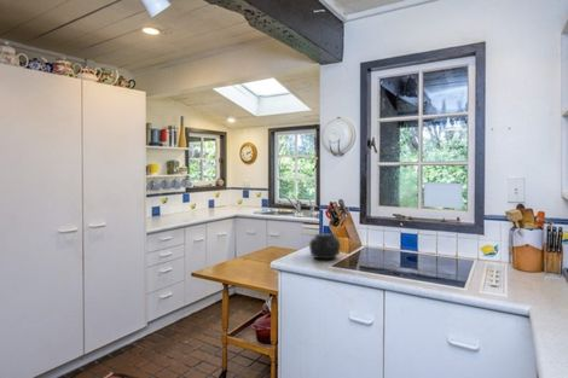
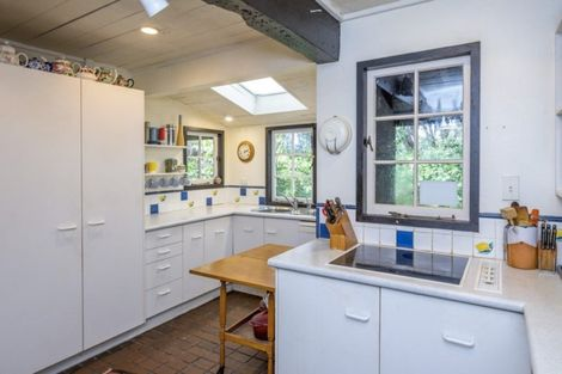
- teapot (324, 246)
